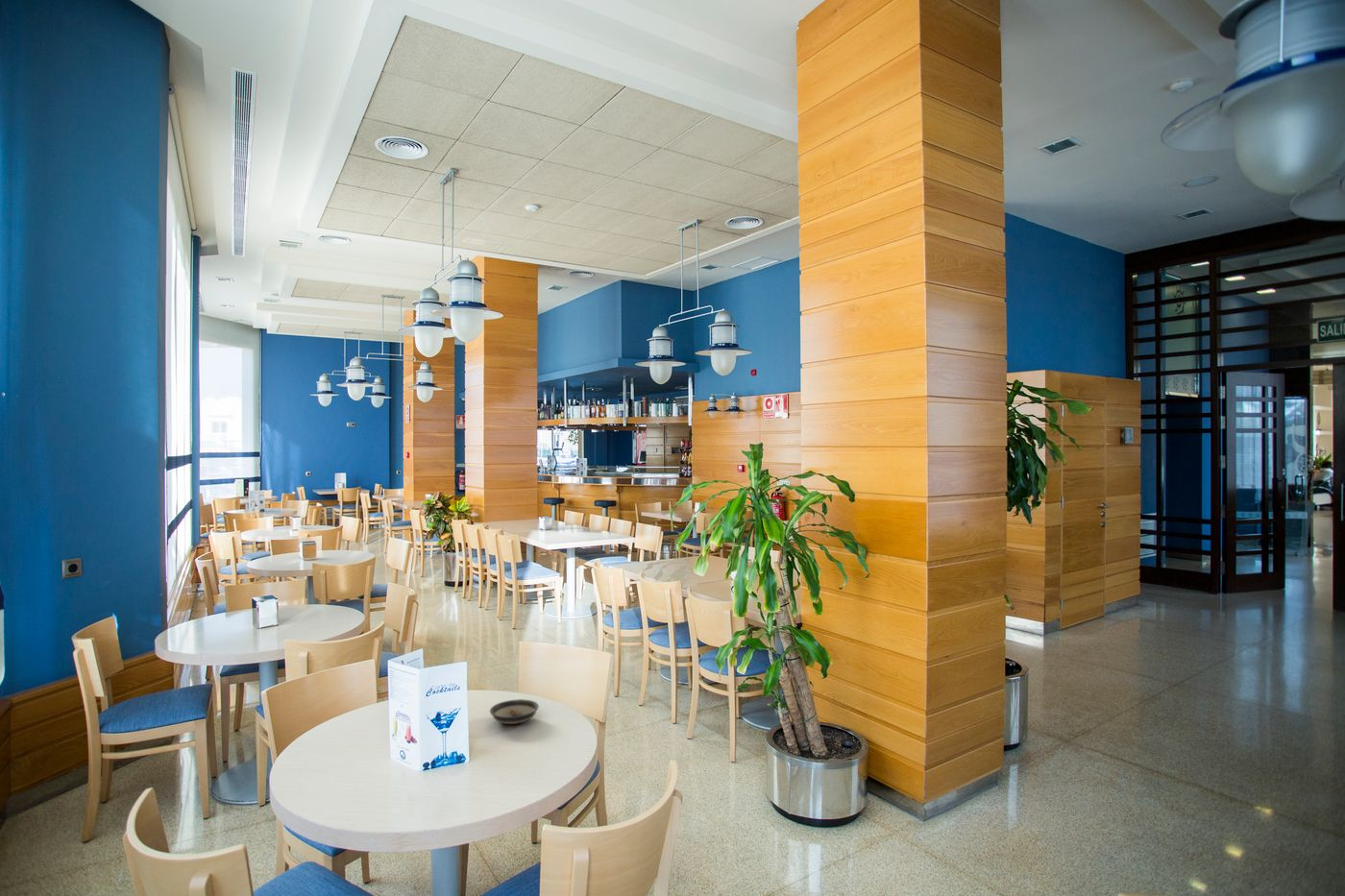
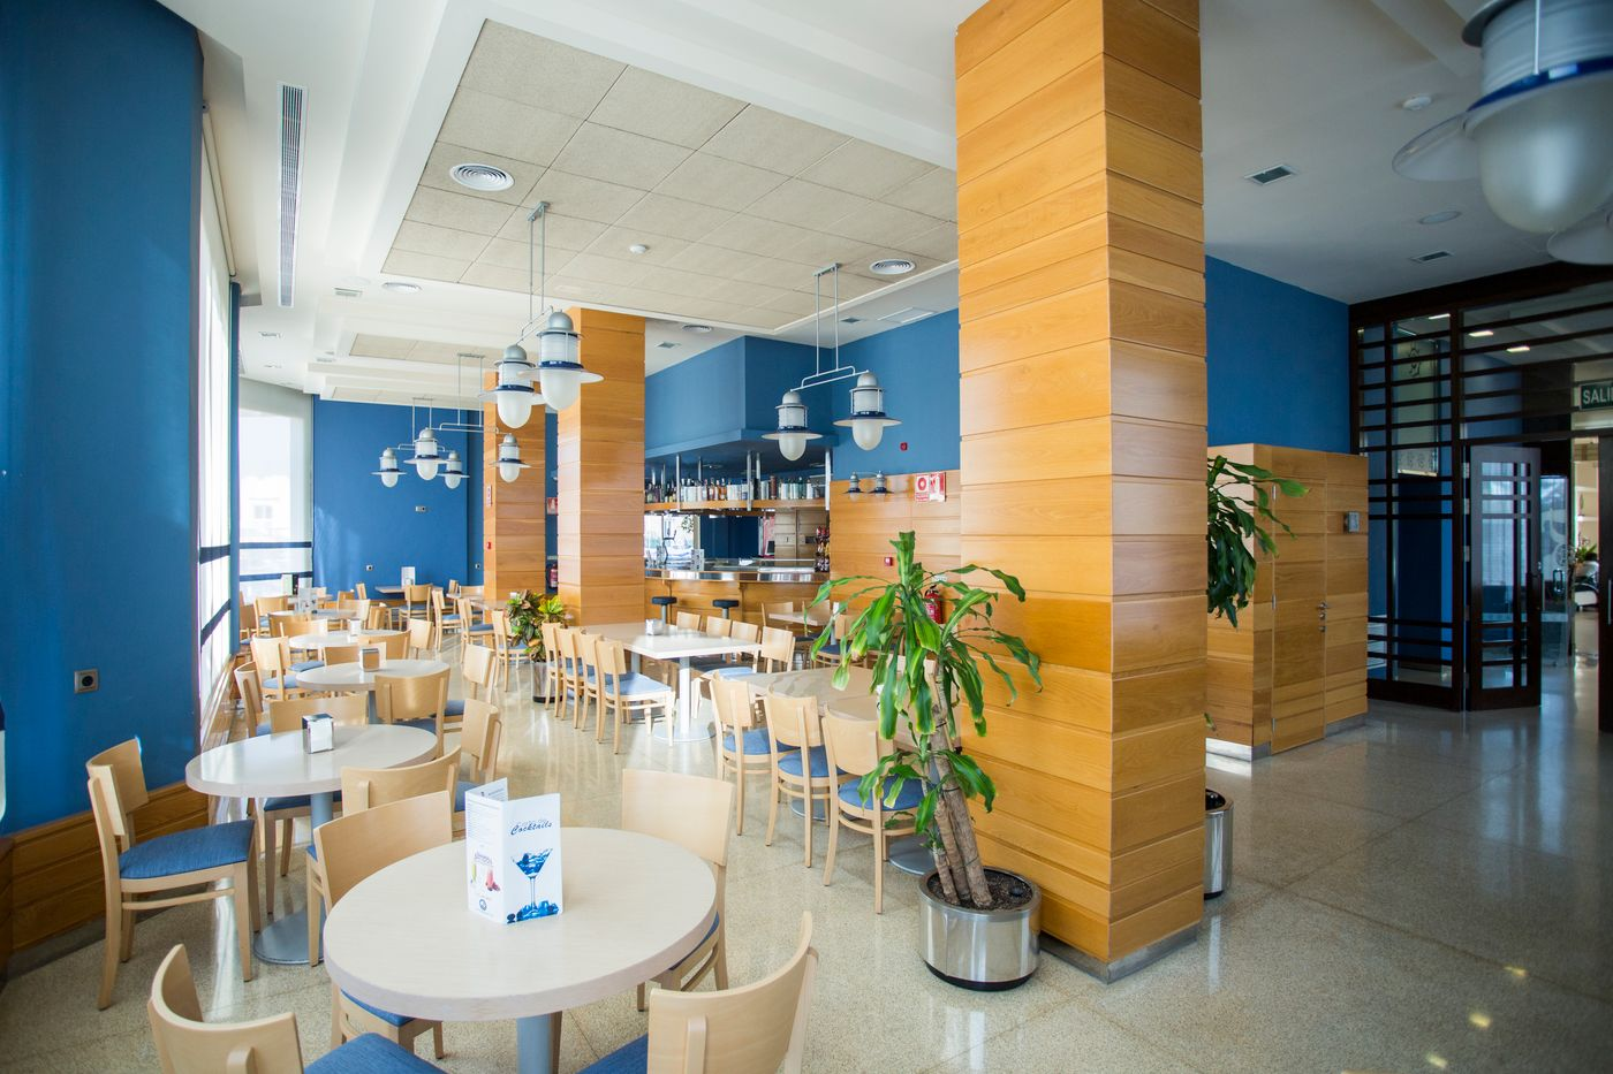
- saucer (514, 714)
